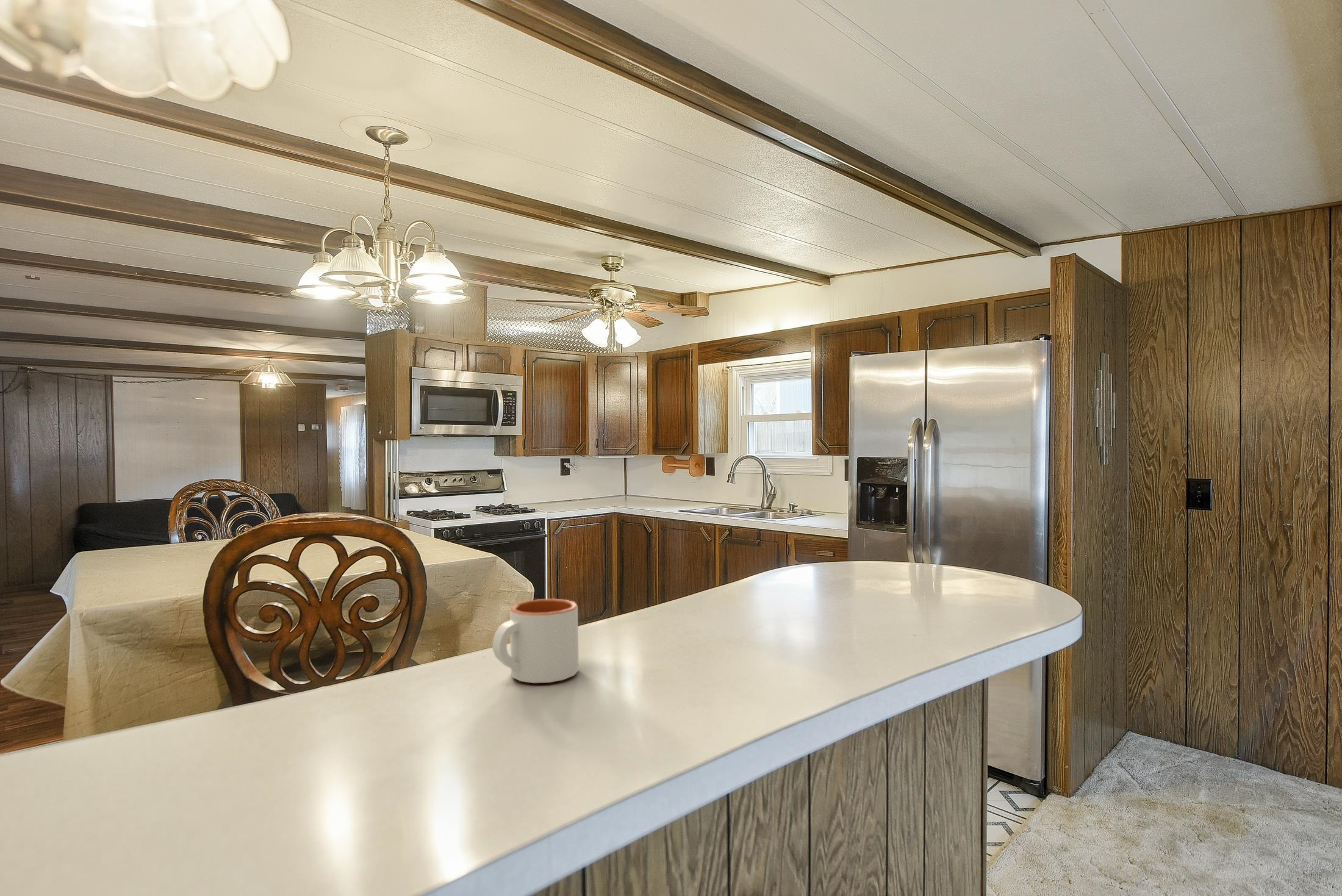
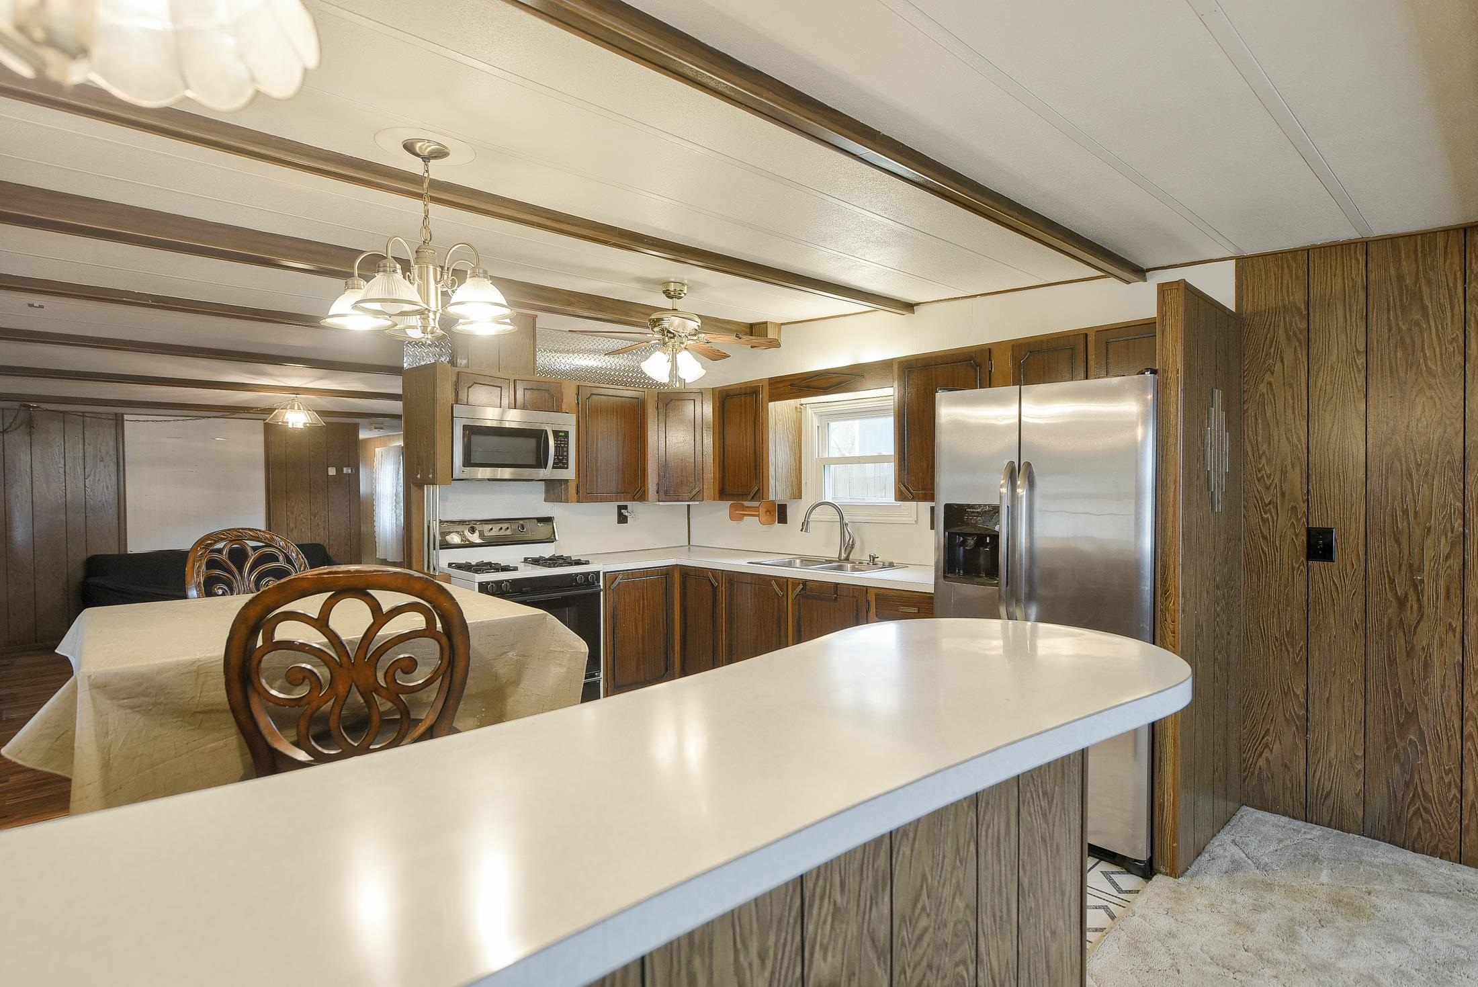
- mug (535, 641)
